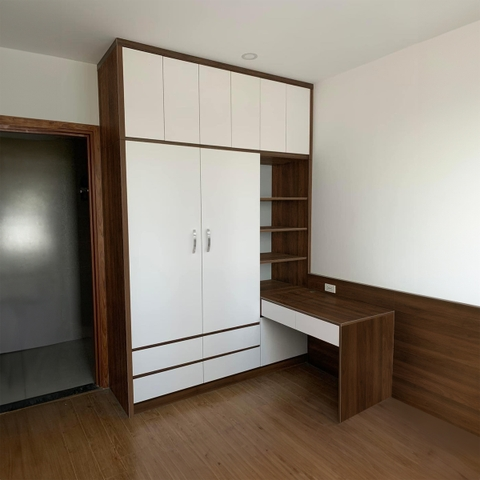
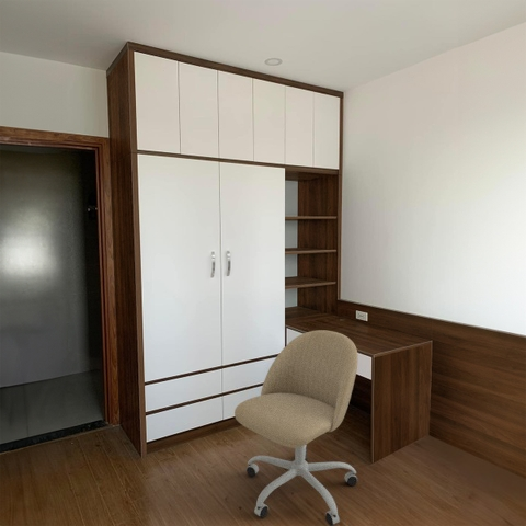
+ office chair (297, 416)
